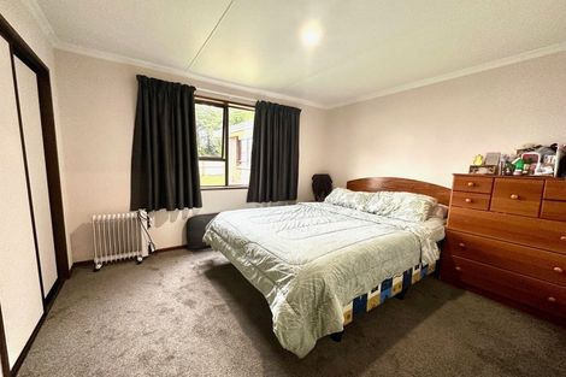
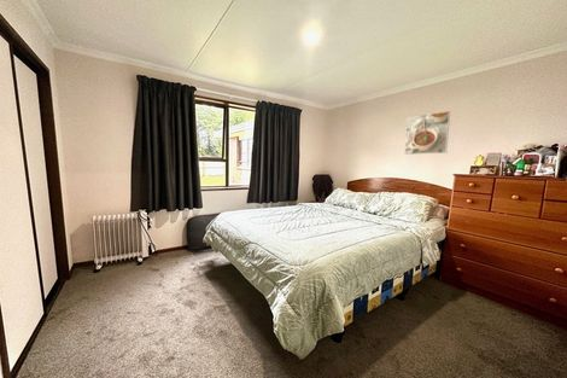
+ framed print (426, 134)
